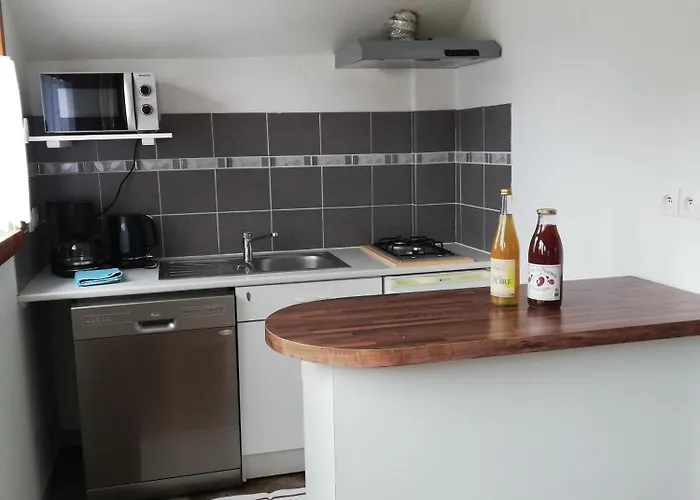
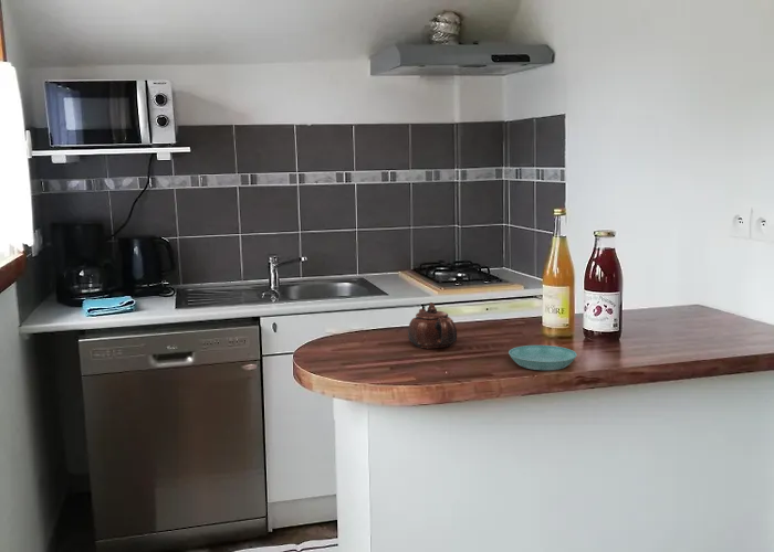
+ teapot (432, 323)
+ saucer (542, 358)
